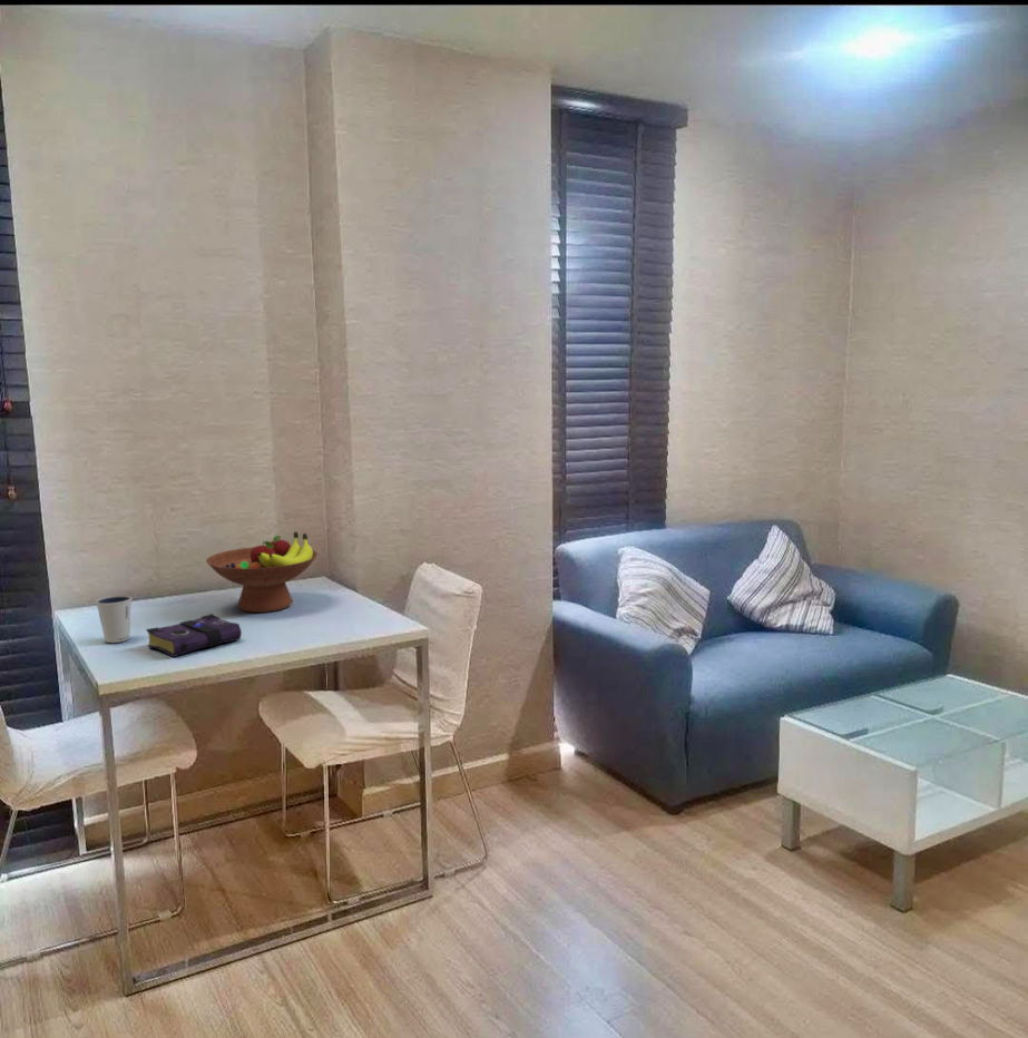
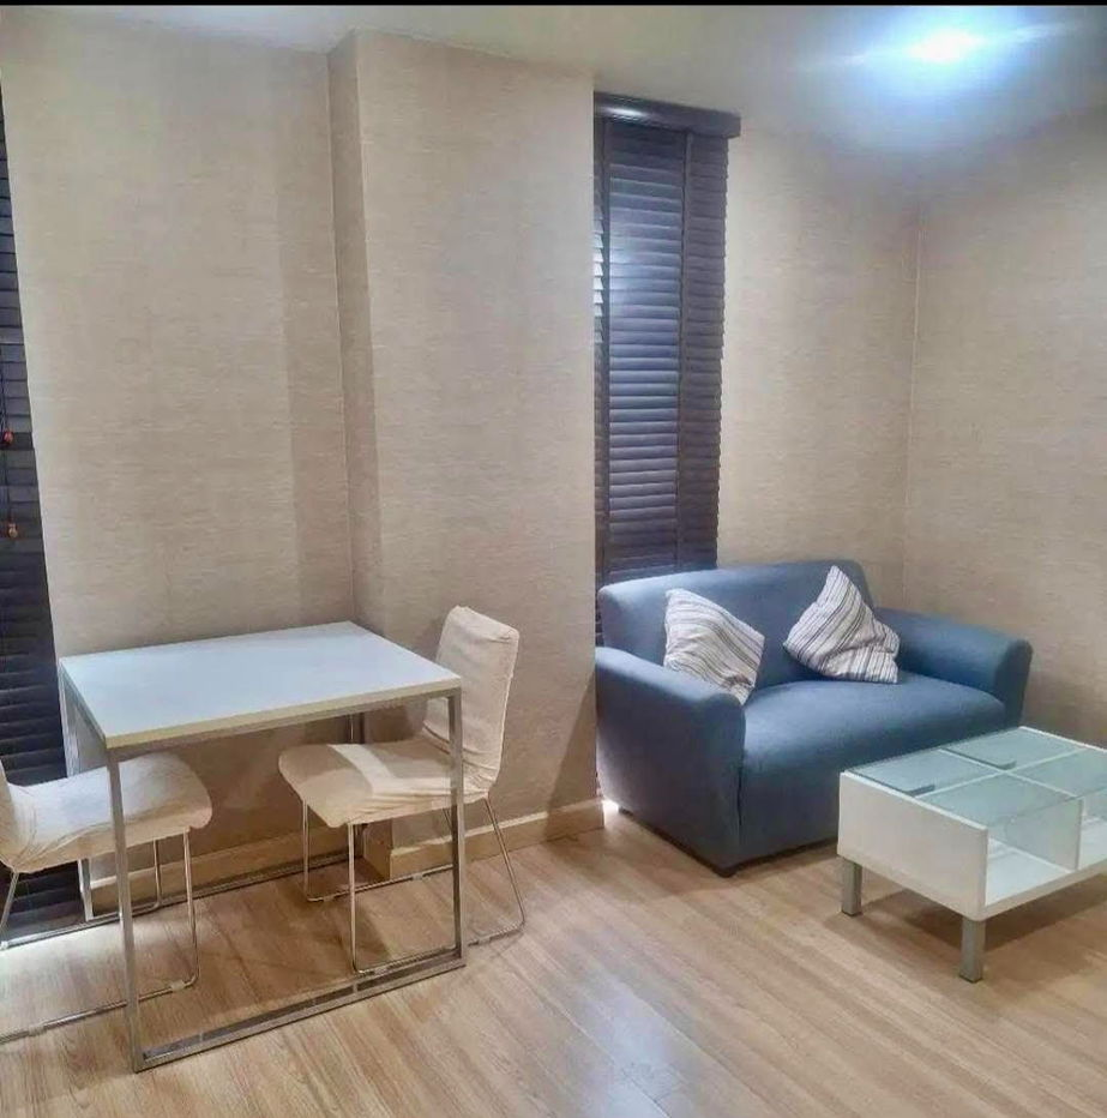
- fruit bowl (263, 571)
- dixie cup (115, 619)
- book (194, 635)
